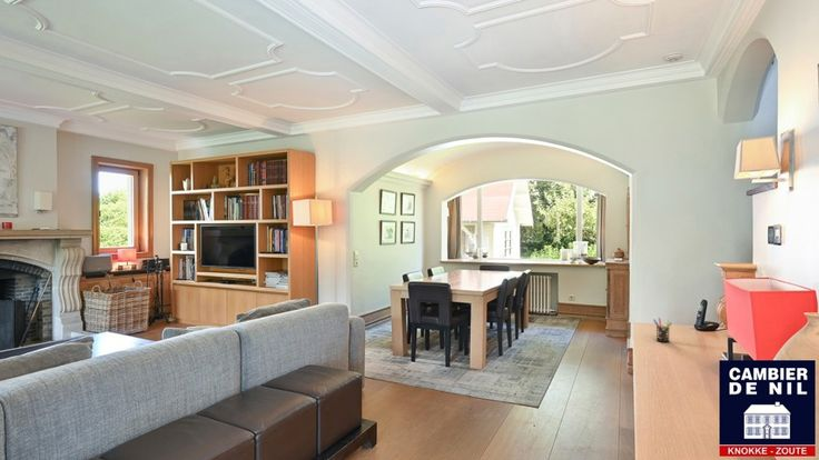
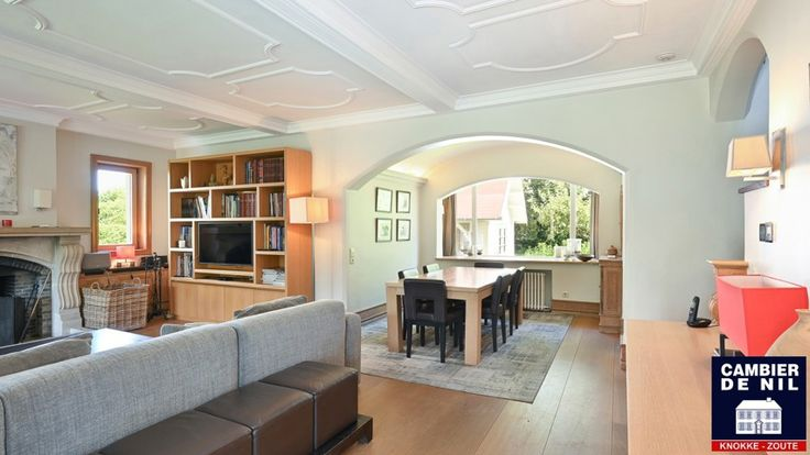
- pen holder (663, 330)
